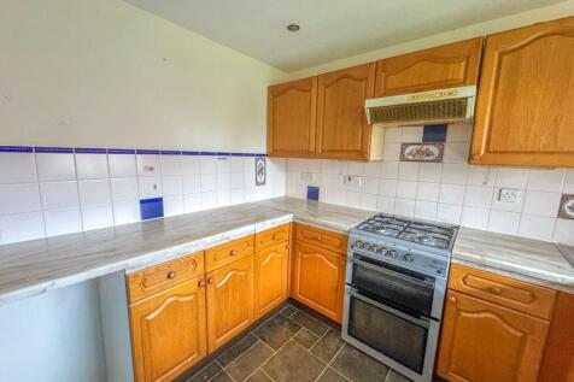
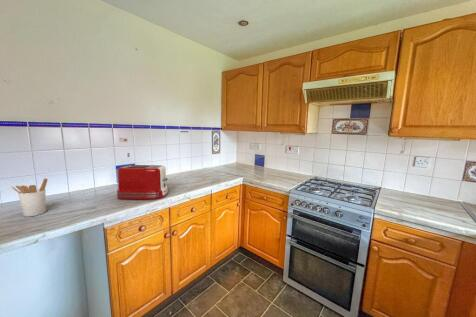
+ utensil holder (31, 197)
+ toaster (142, 181)
